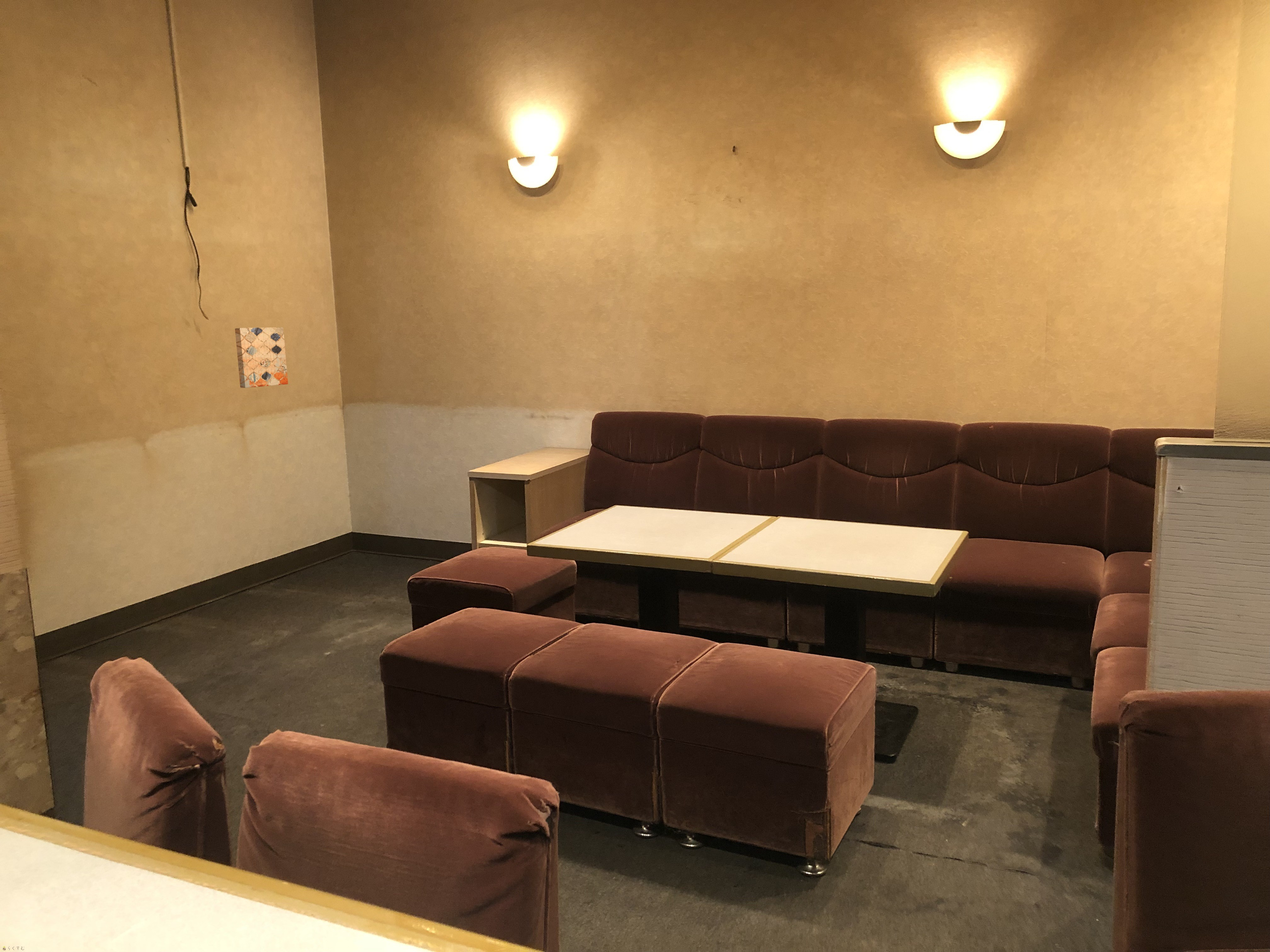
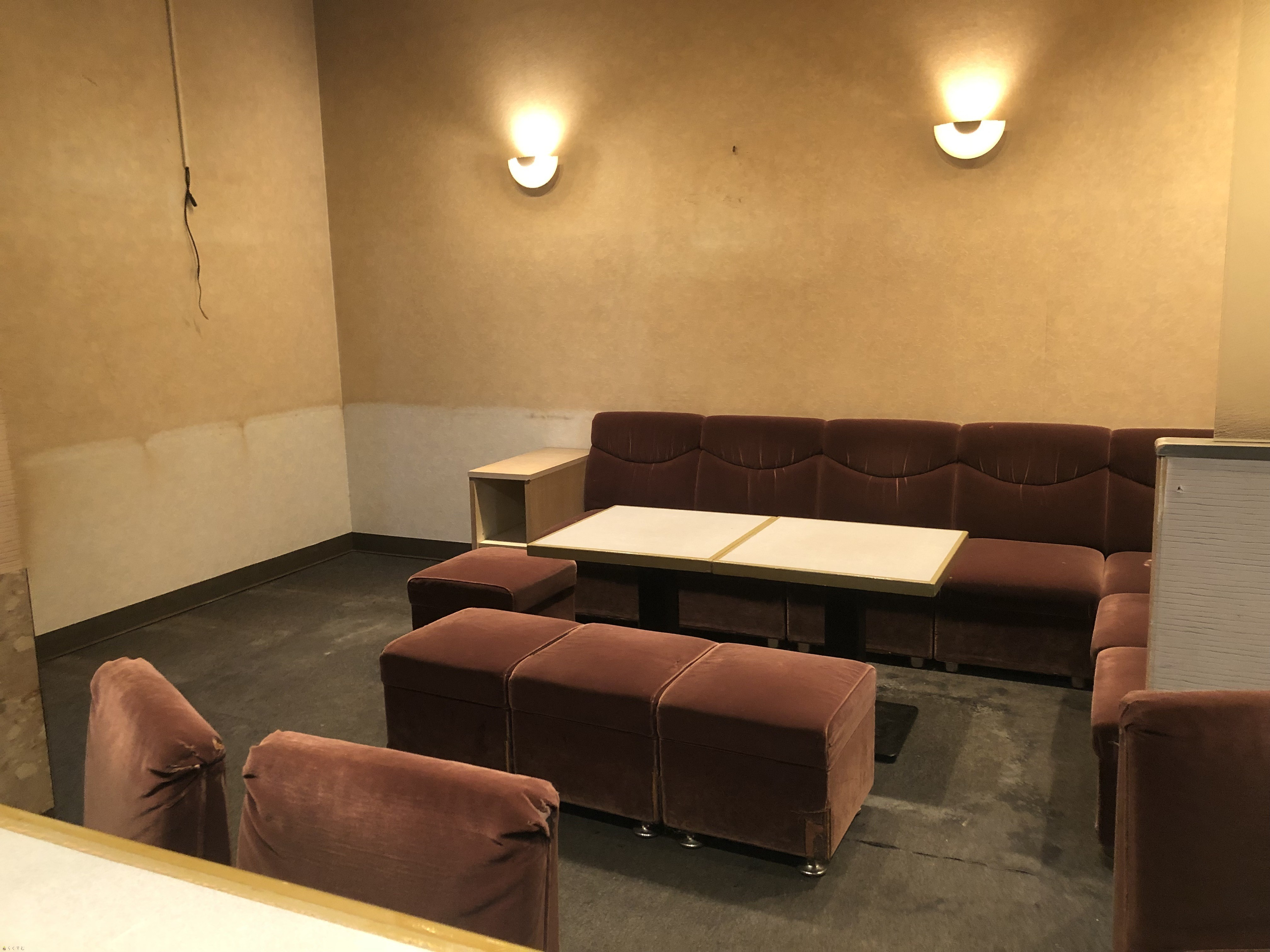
- wall art (262, 357)
